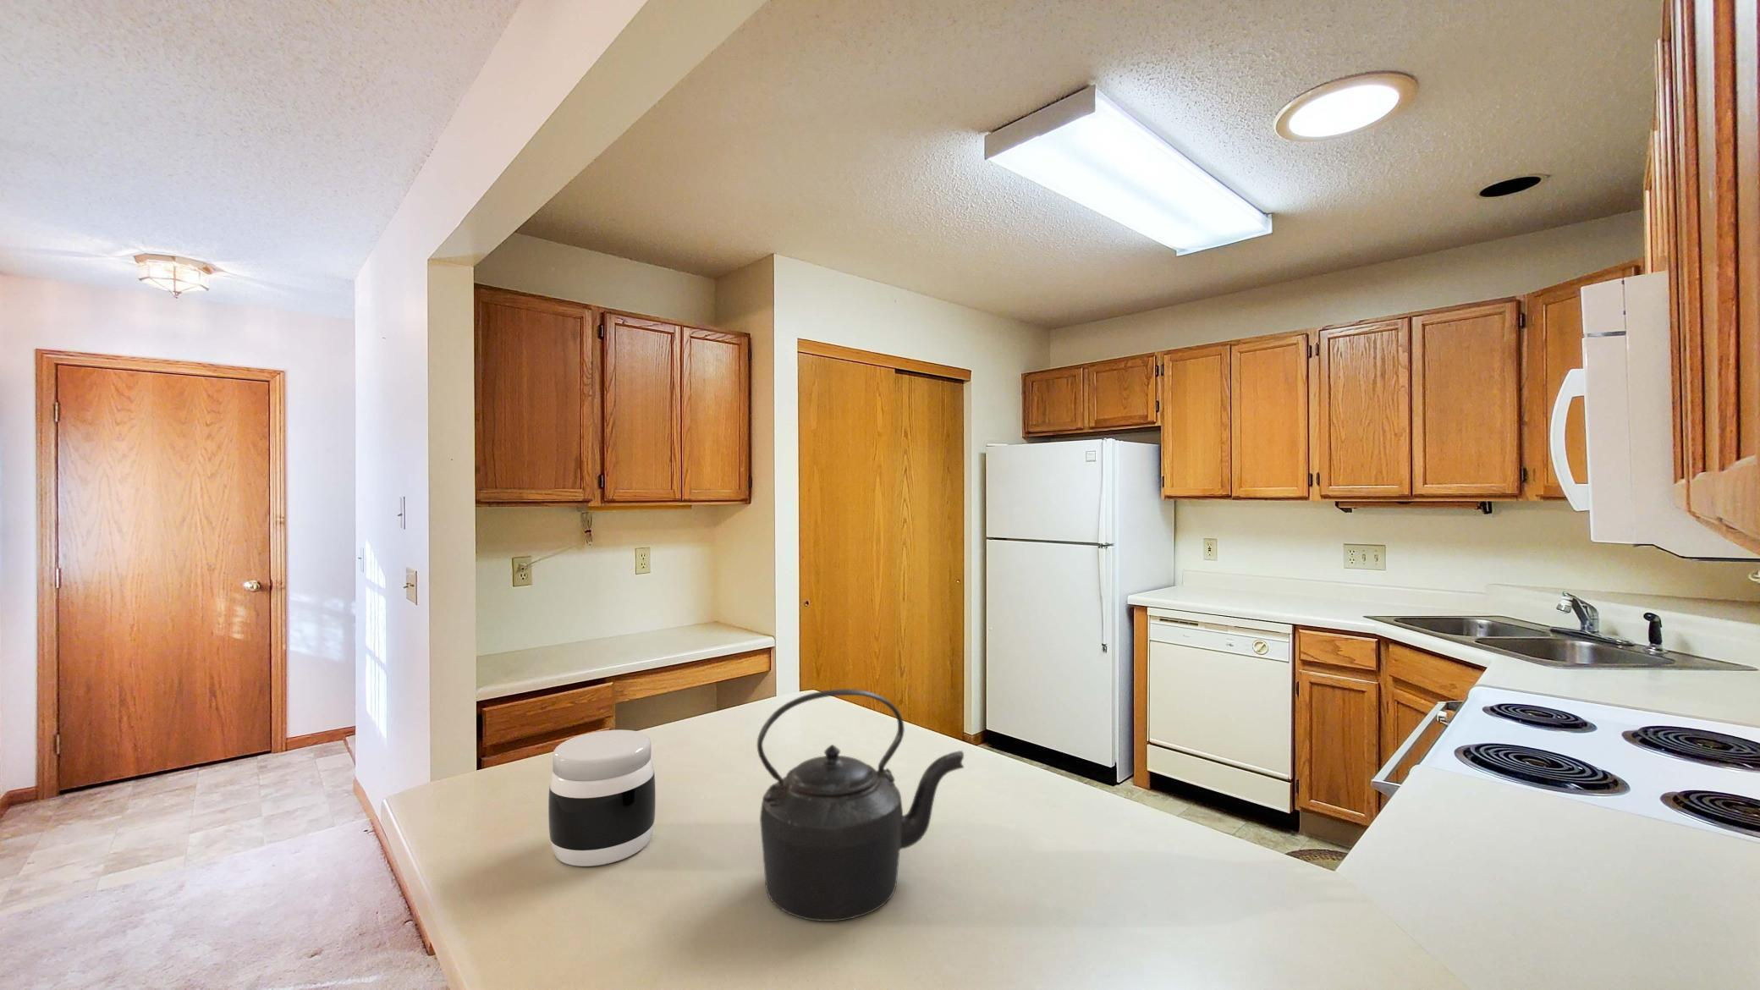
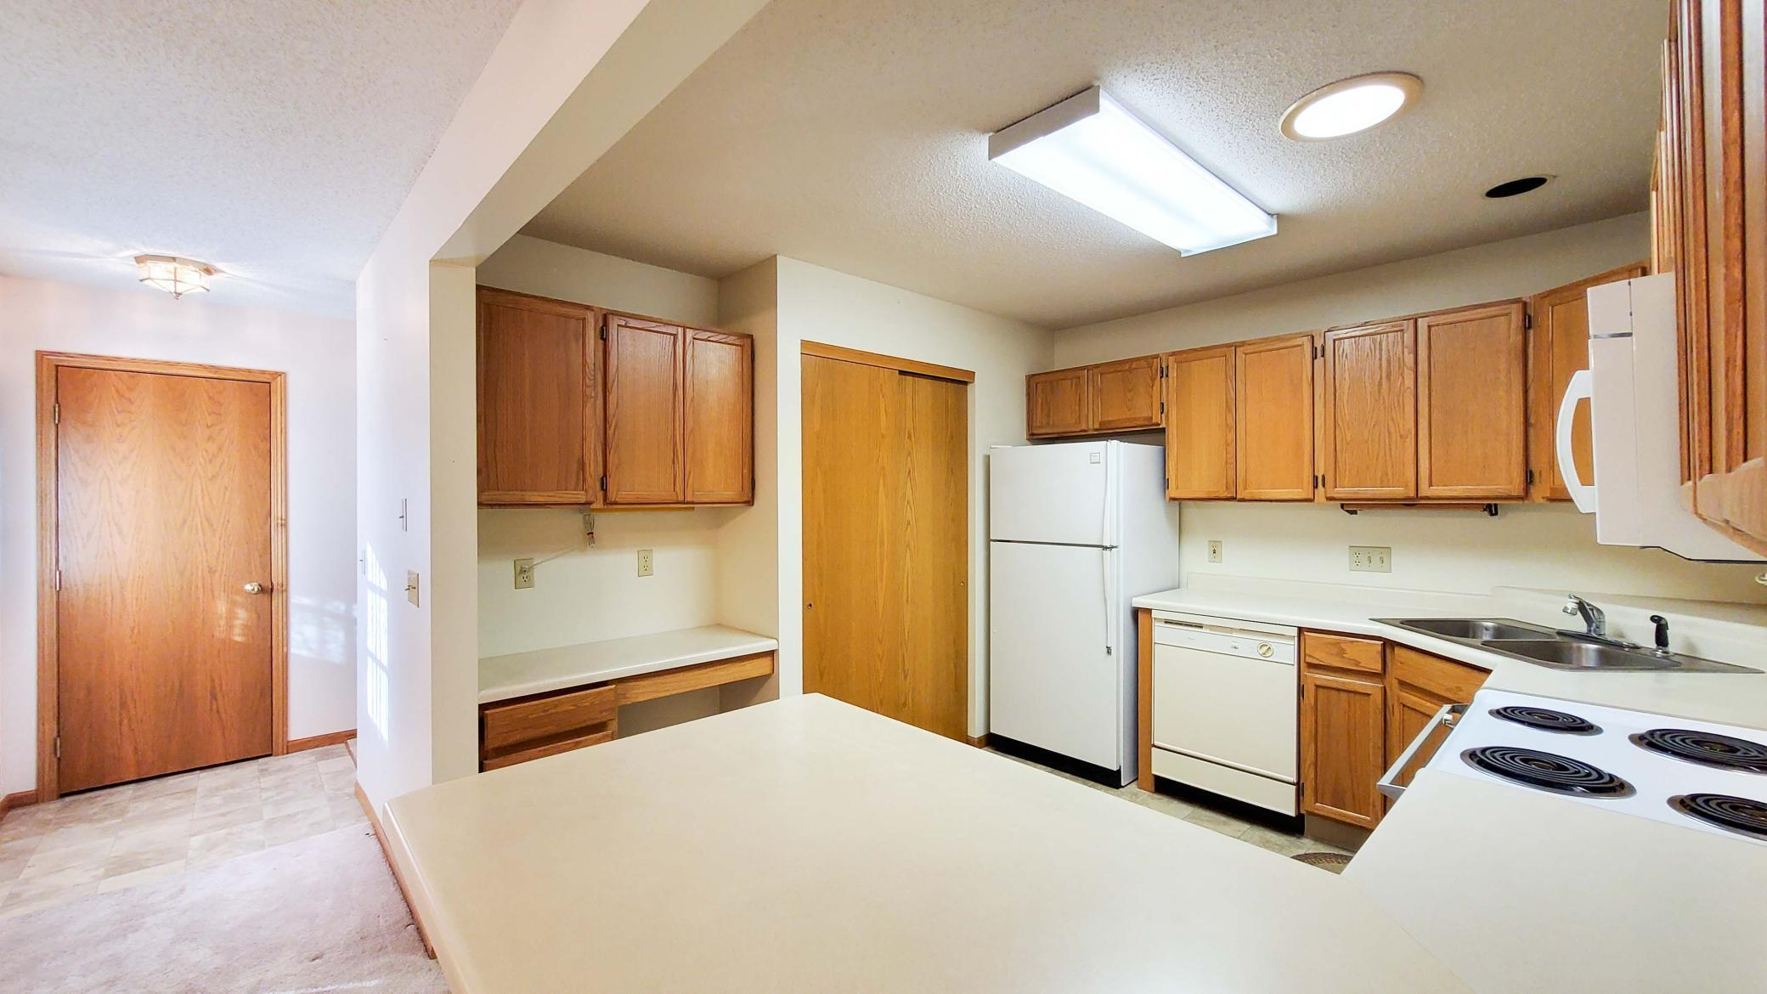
- jar (602, 794)
- kettle (865, 781)
